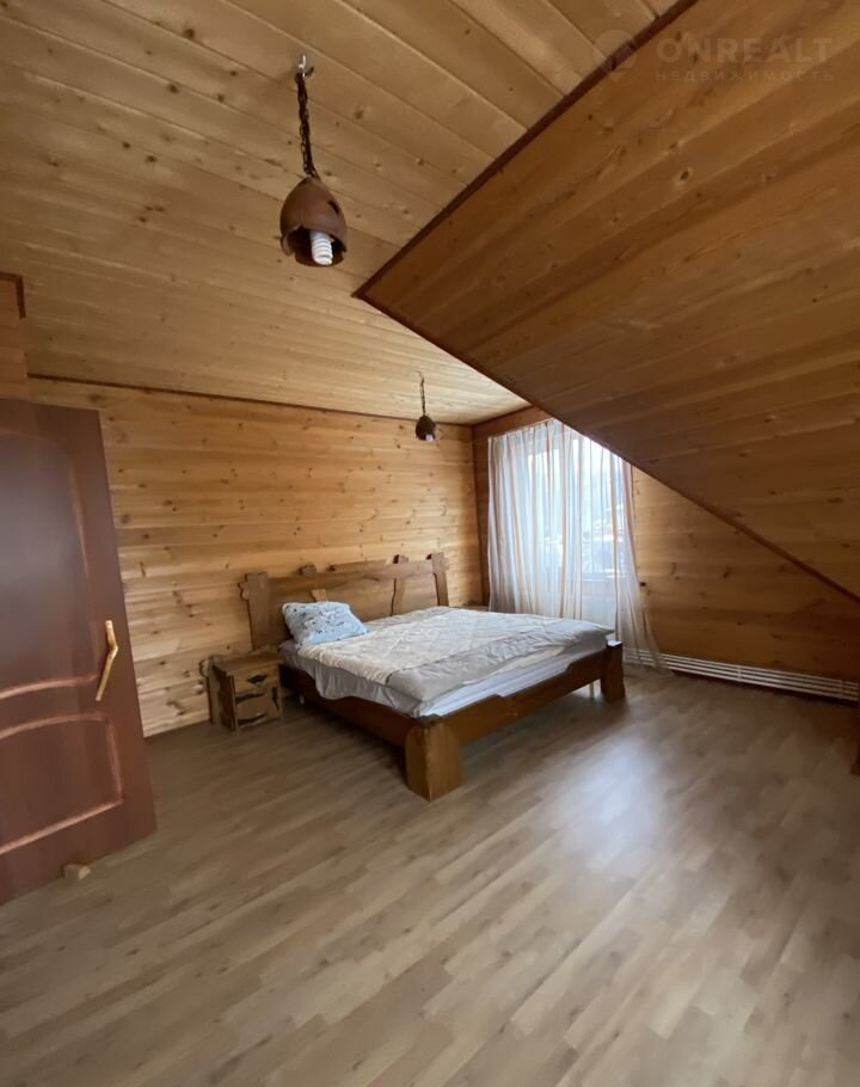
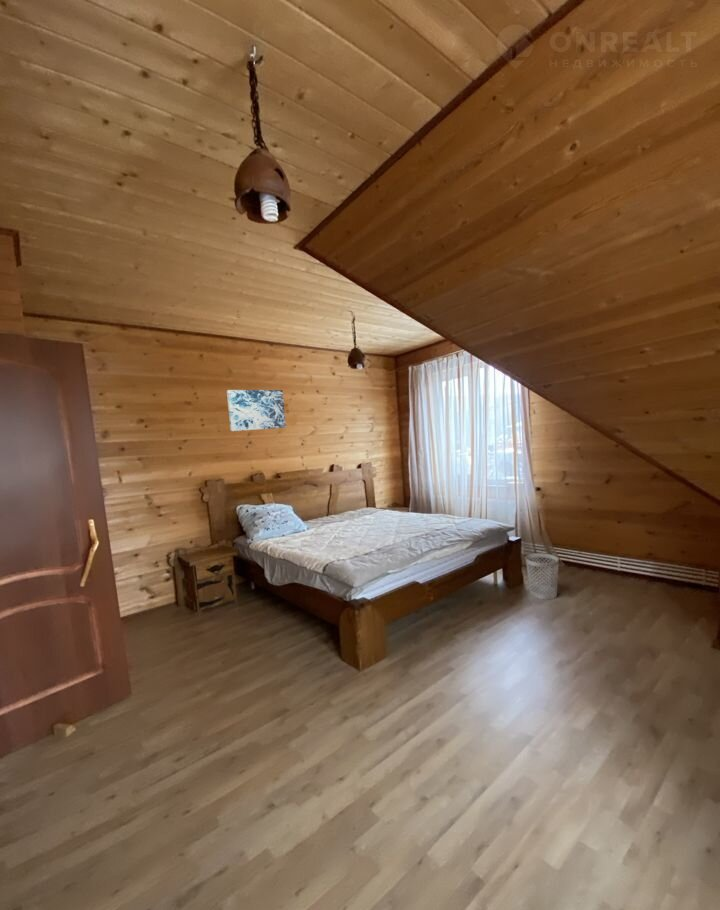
+ wastebasket (543, 576)
+ wall art (257, 409)
